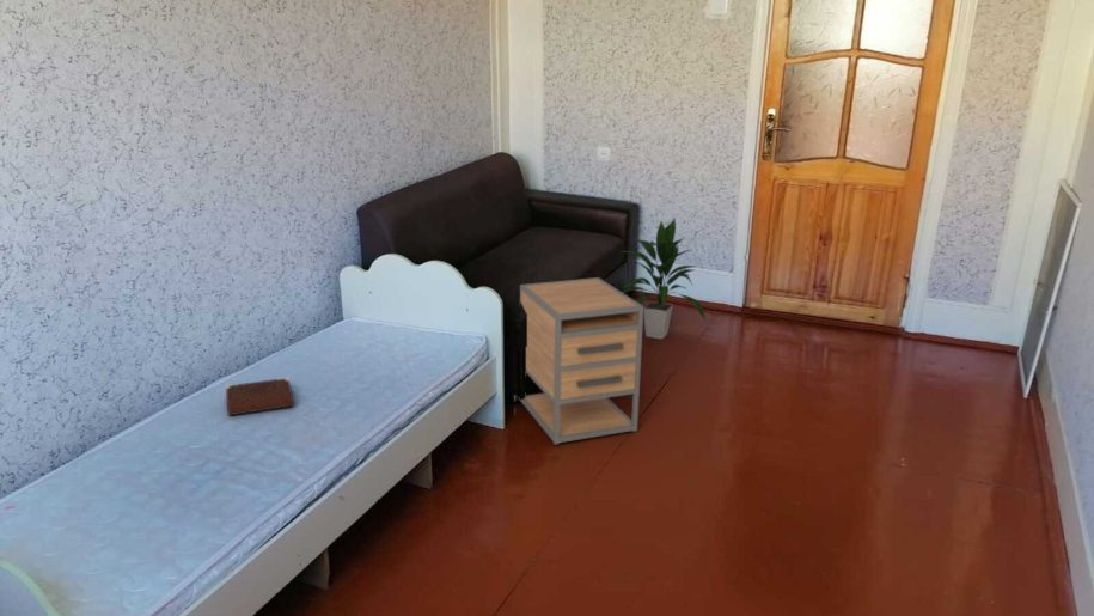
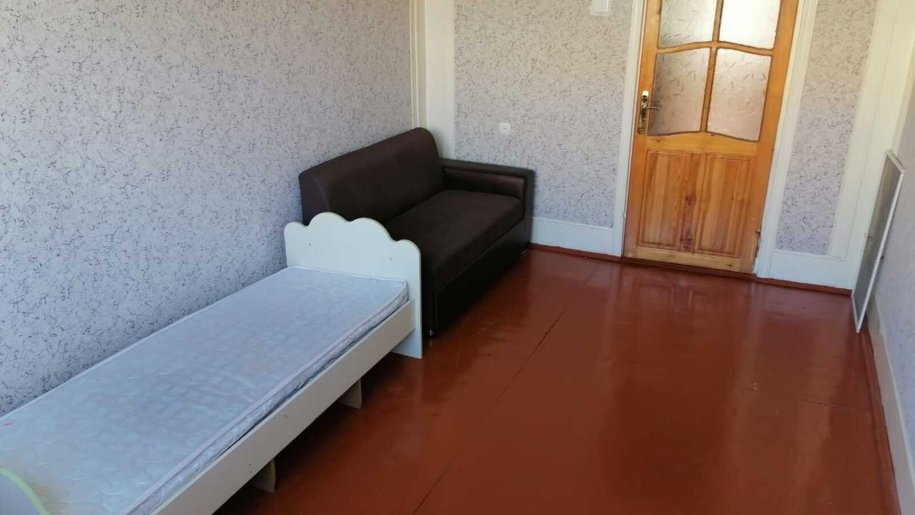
- book (259, 396)
- indoor plant (662, 280)
- nightstand (577, 356)
